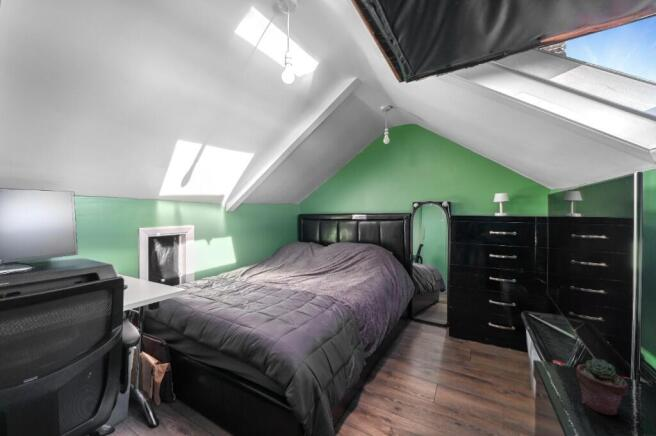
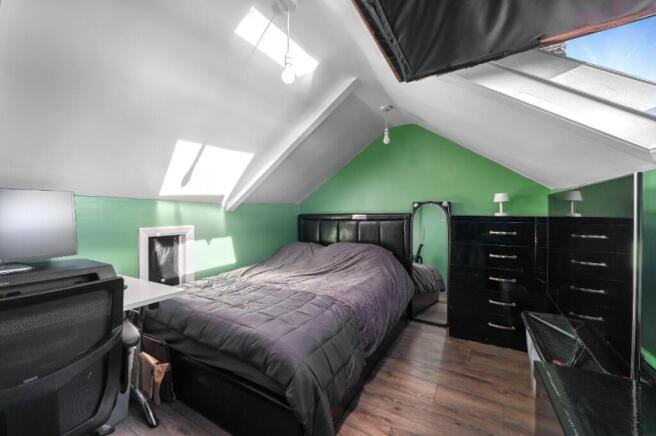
- potted succulent (600, 384)
